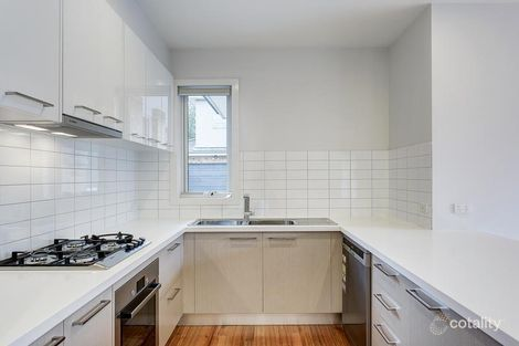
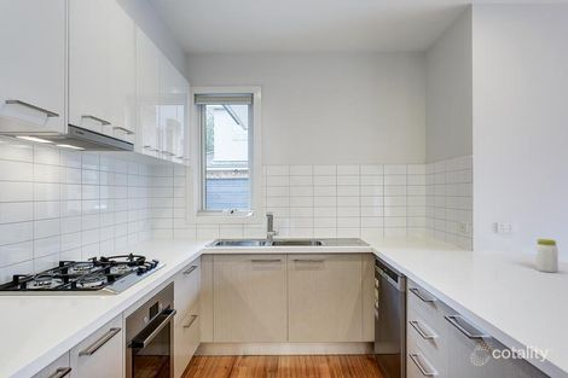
+ jar (546, 255)
